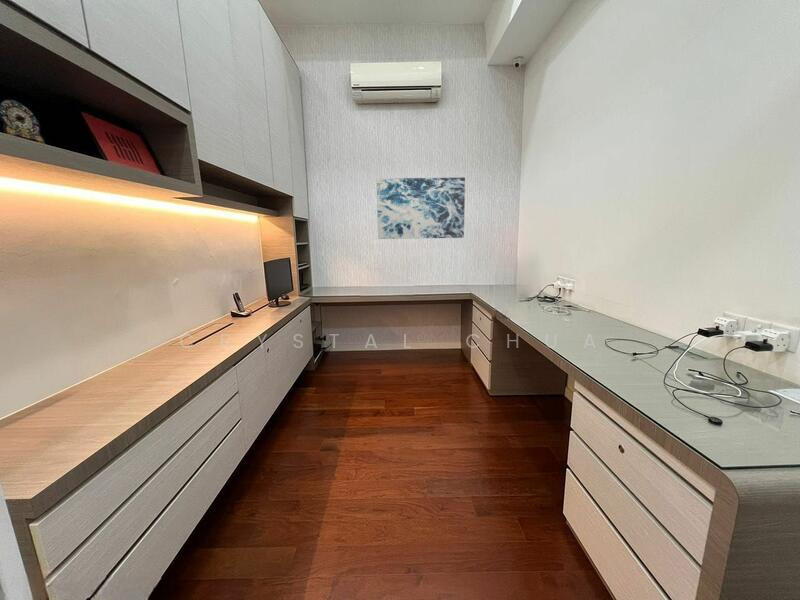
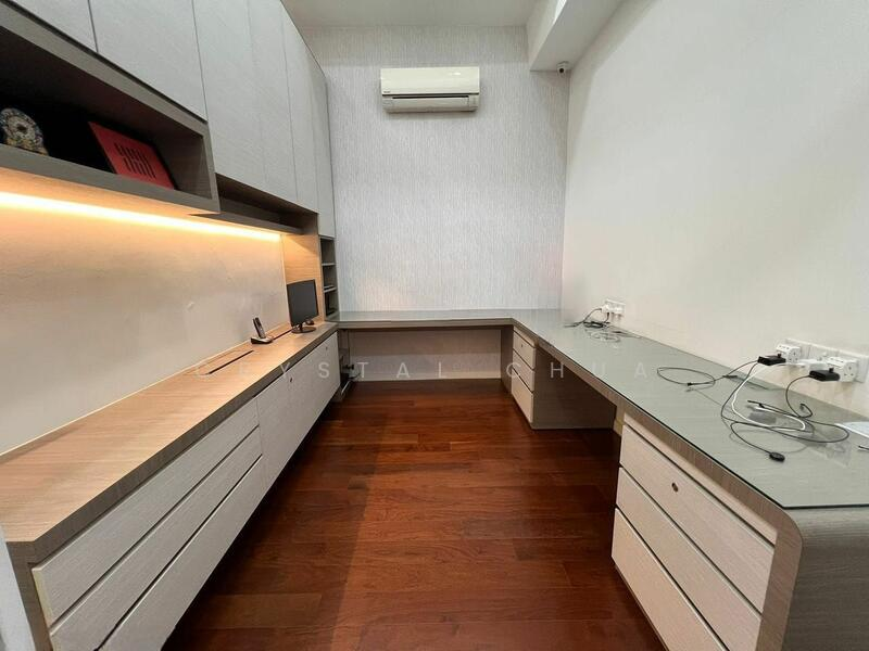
- wall art (420, 208)
